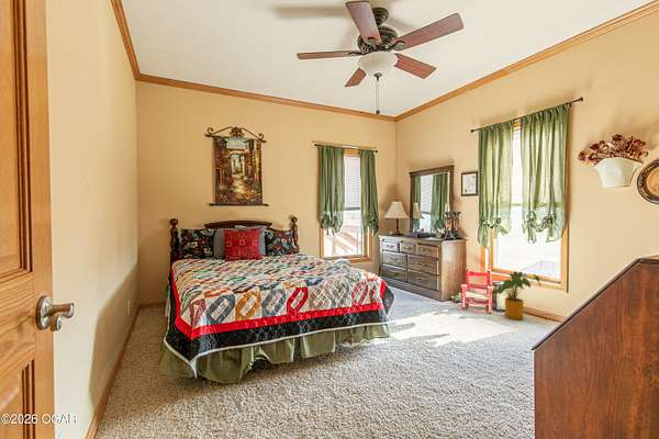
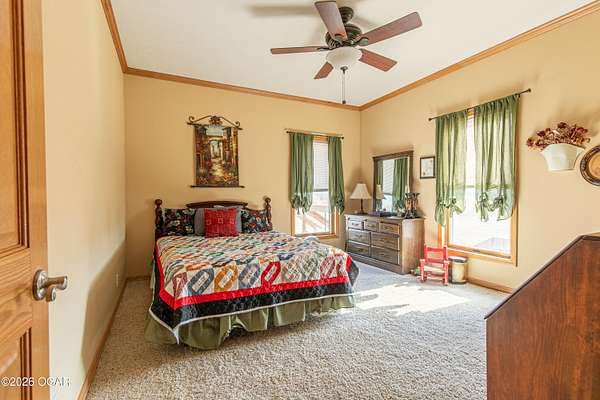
- house plant (514, 294)
